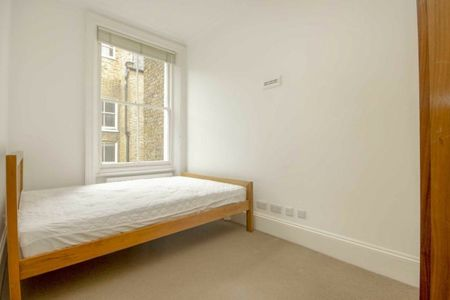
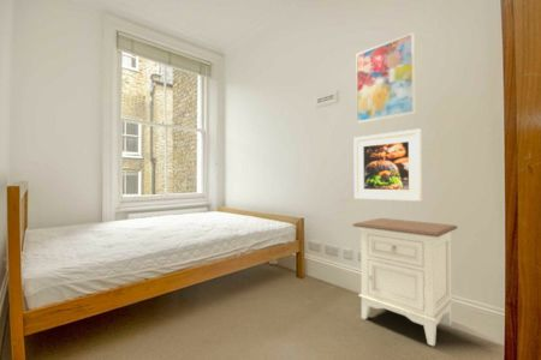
+ wall art (384, 82)
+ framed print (385, 166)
+ nightstand (403, 272)
